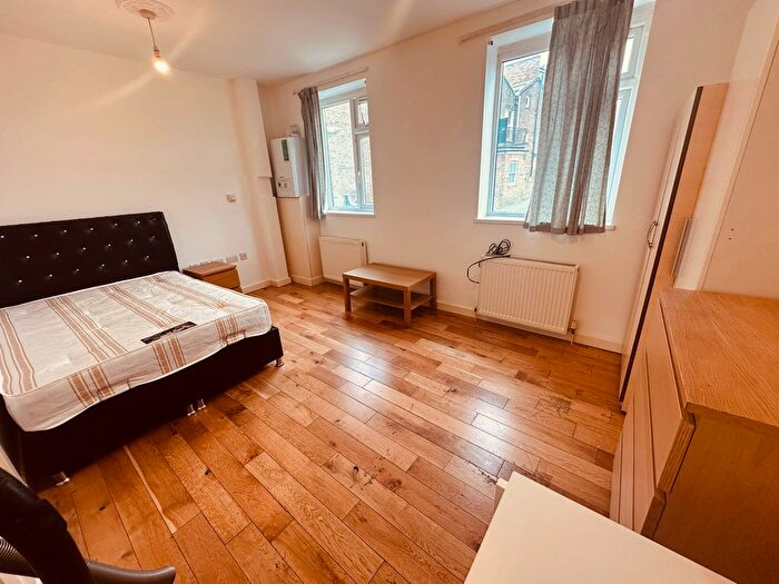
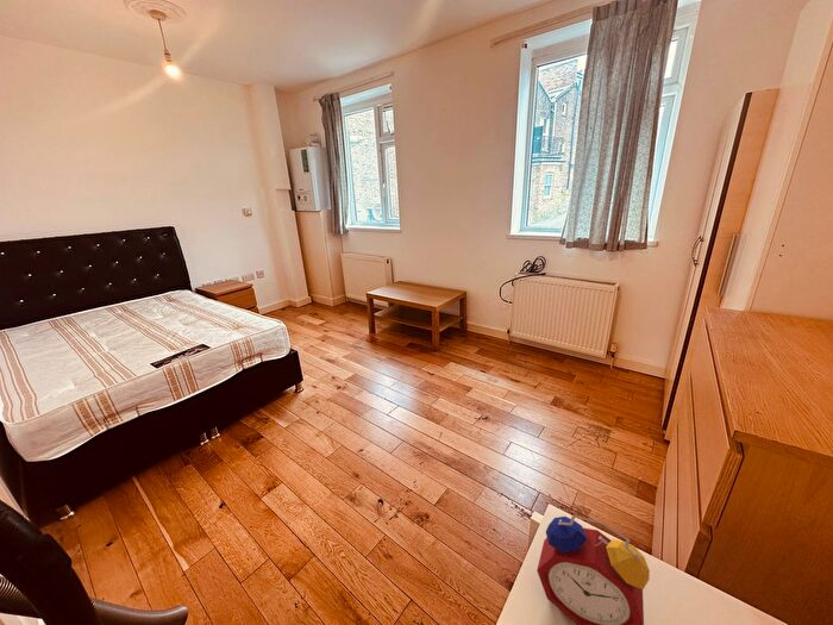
+ alarm clock (591, 561)
